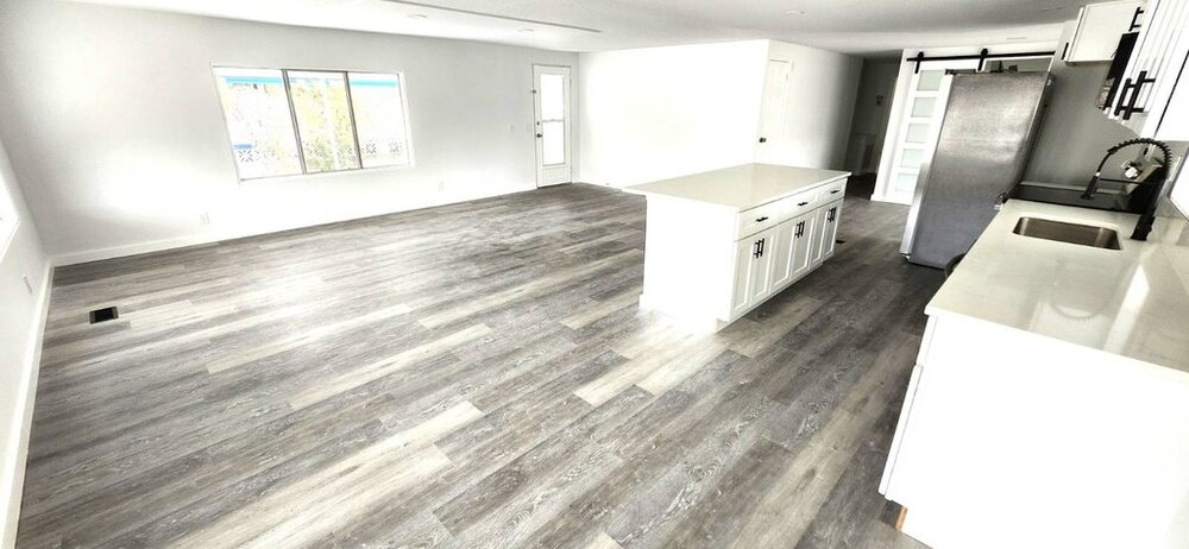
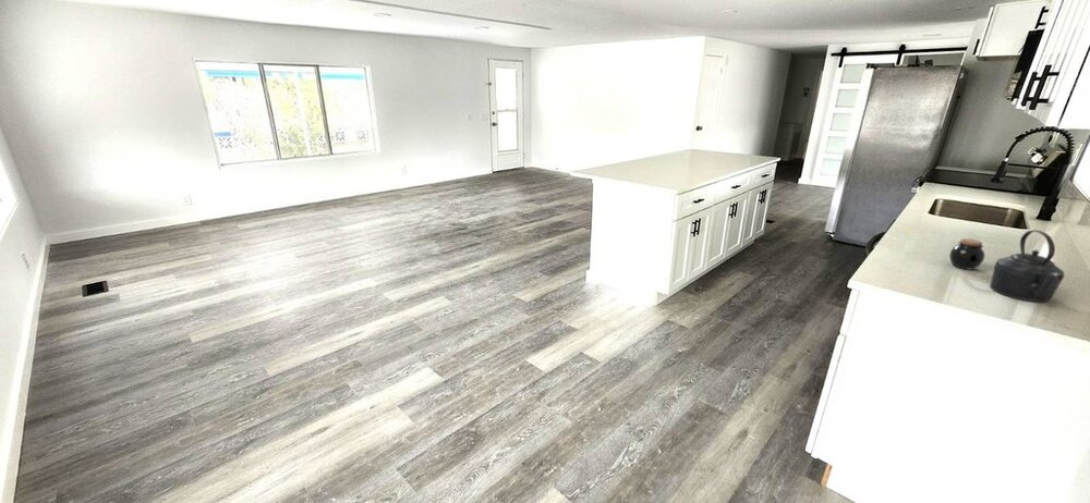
+ jar (967, 254)
+ kettle (1037, 267)
